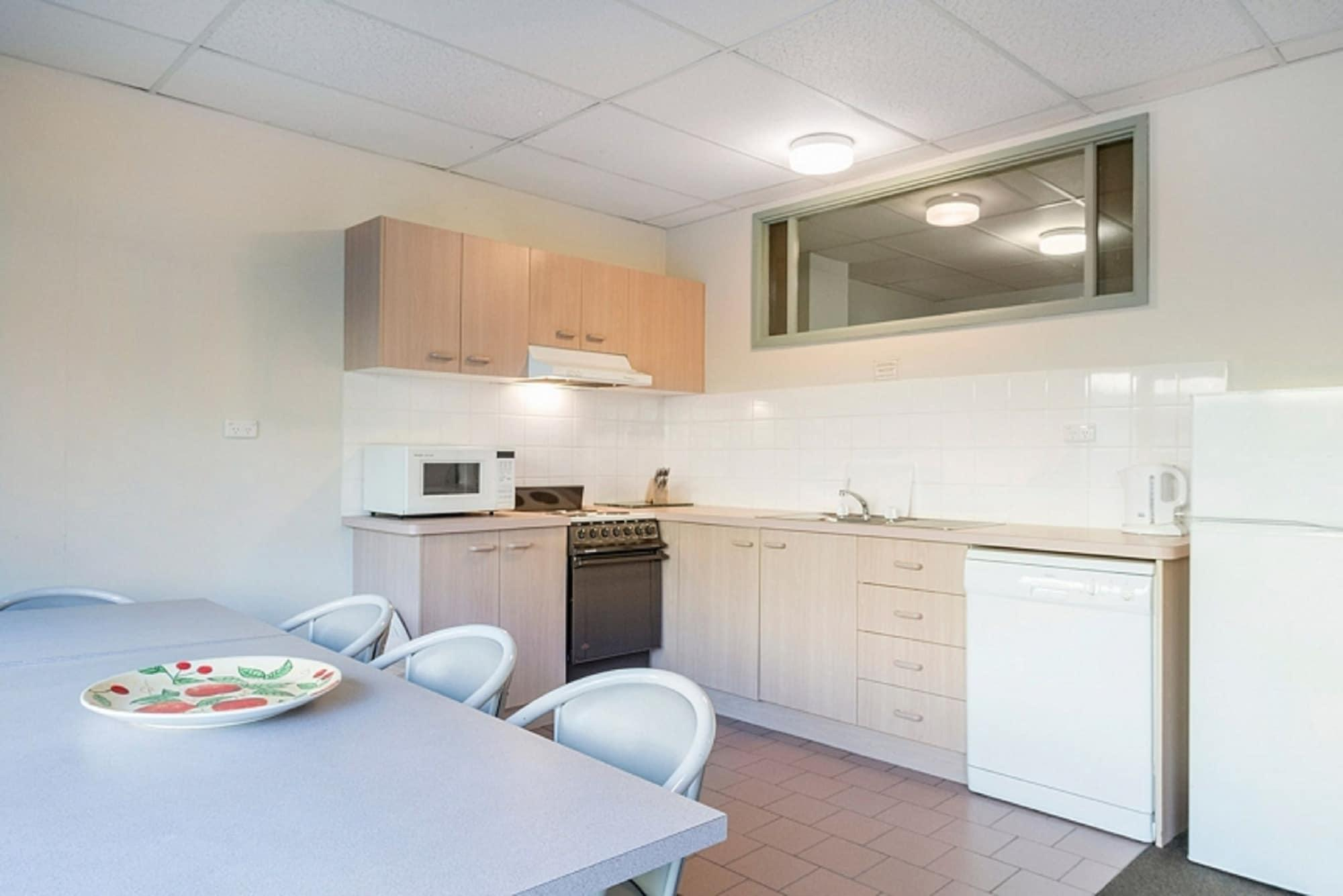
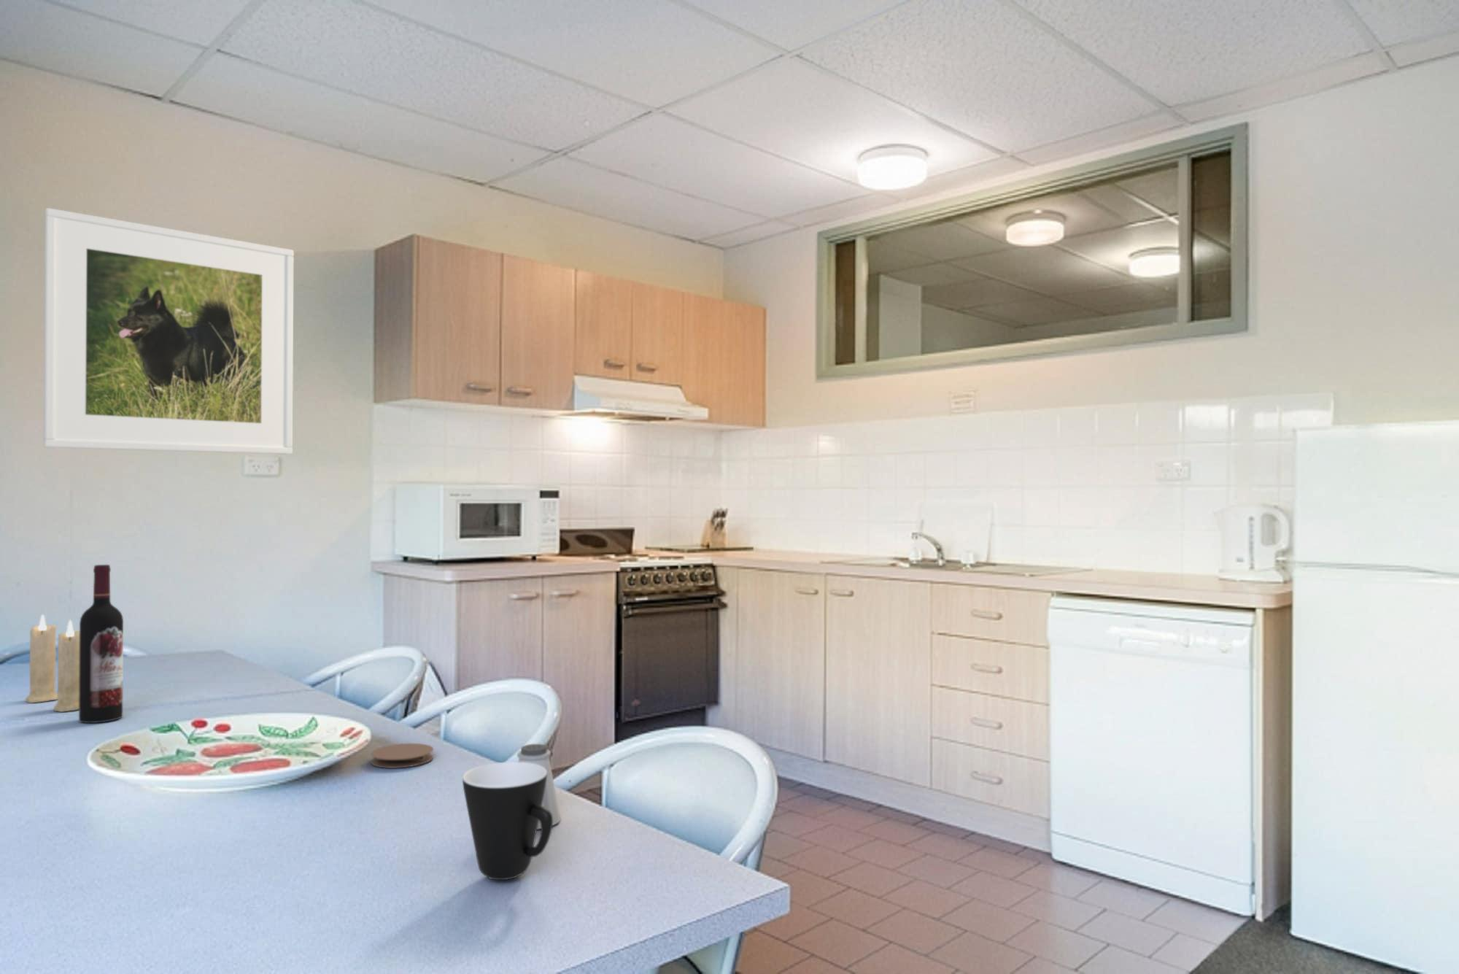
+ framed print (178, 340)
+ saltshaker (545, 787)
+ wine bottle (101, 641)
+ candle (54, 660)
+ coaster (402, 756)
+ mug (512, 826)
